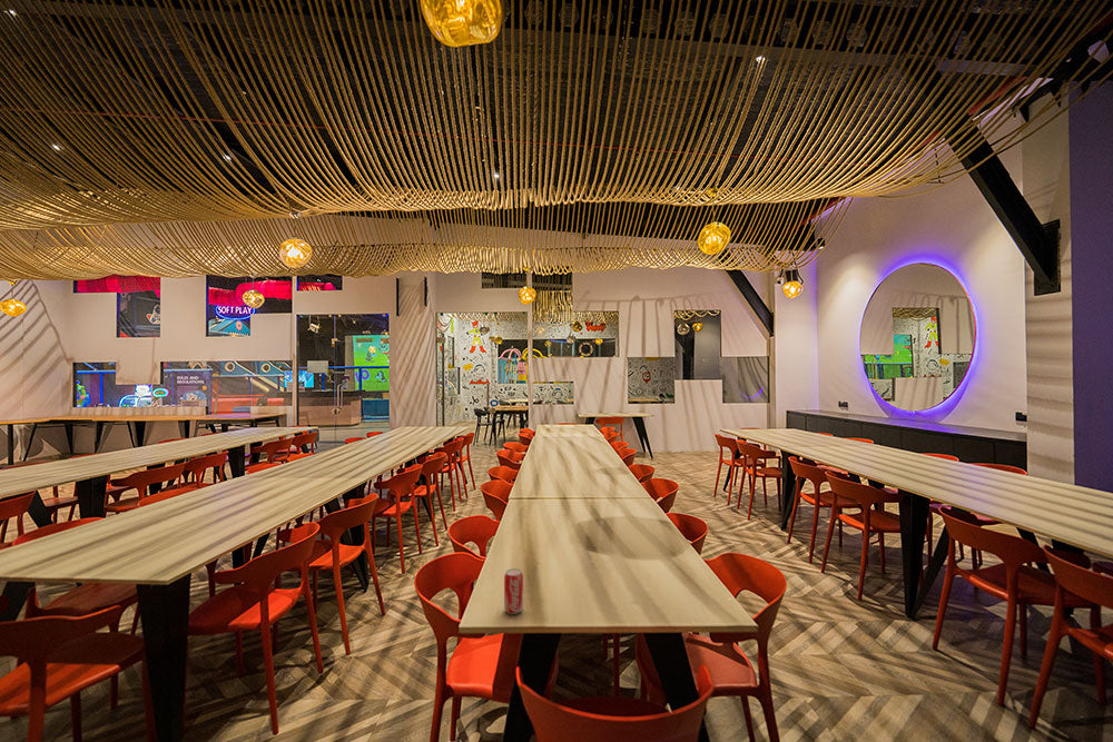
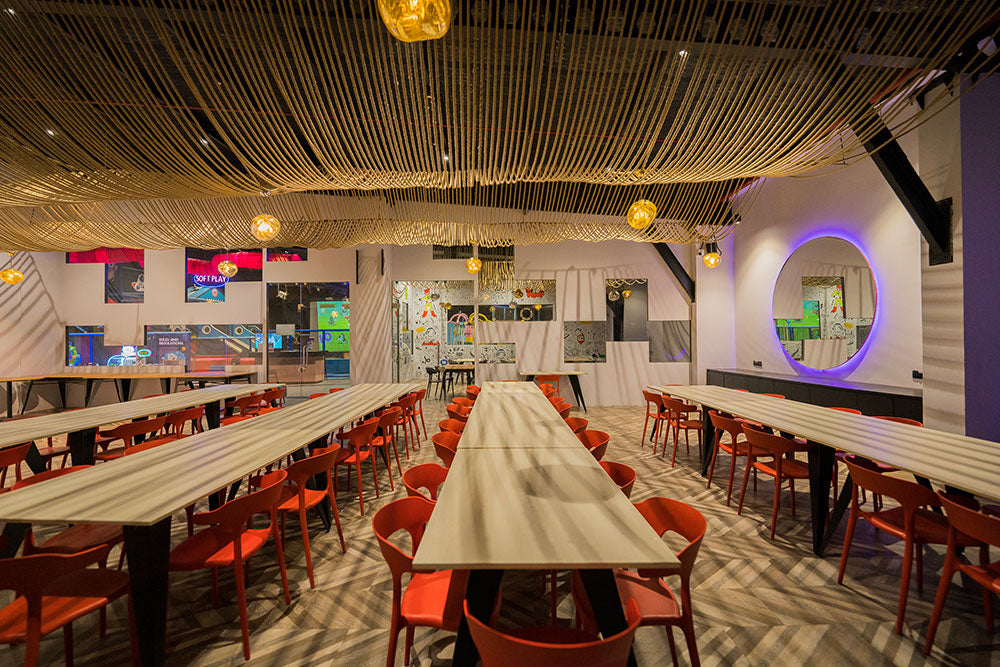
- beverage can (513, 591)
